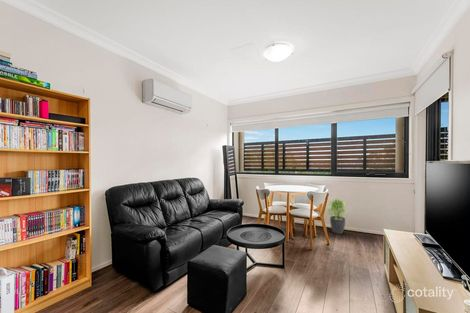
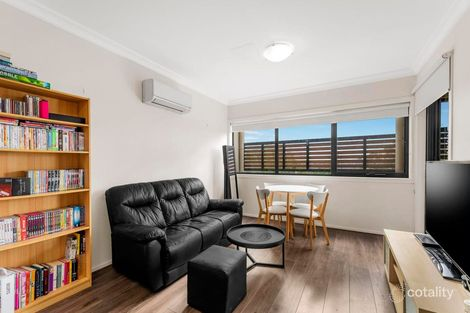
- potted plant (336, 214)
